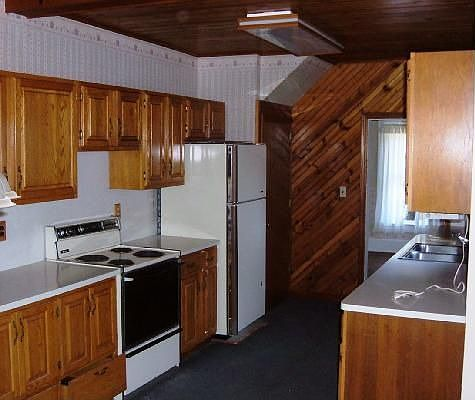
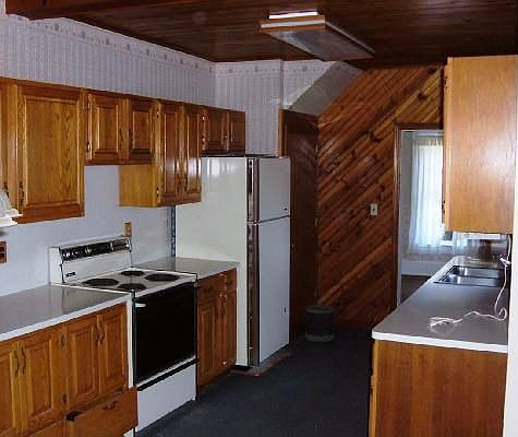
+ wastebasket (320, 322)
